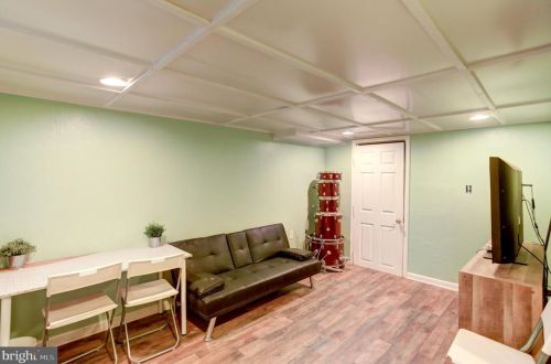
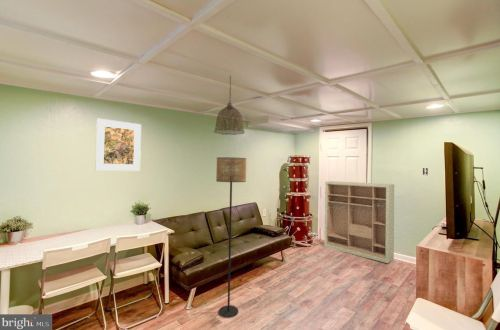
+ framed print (119, 146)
+ floor lamp (230, 234)
+ shelving unit (356, 217)
+ pendant lamp (229, 104)
